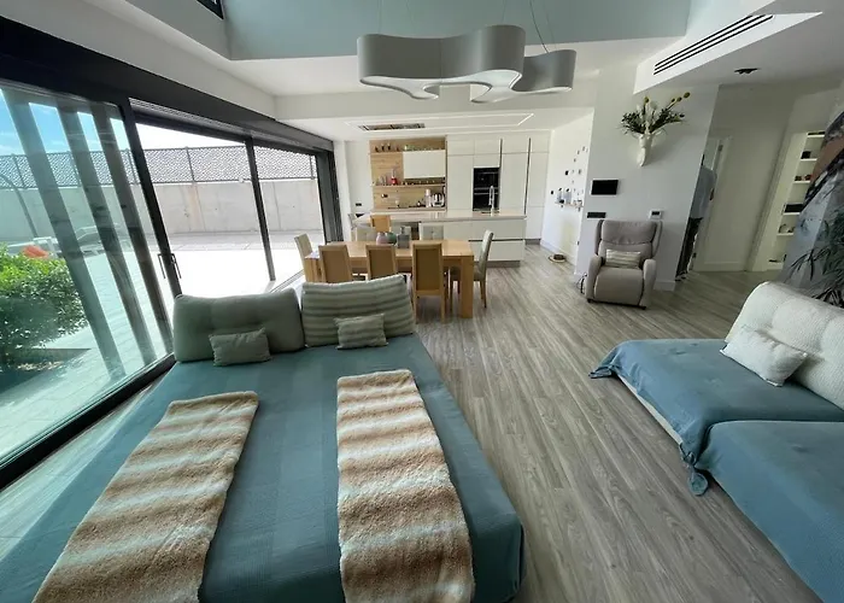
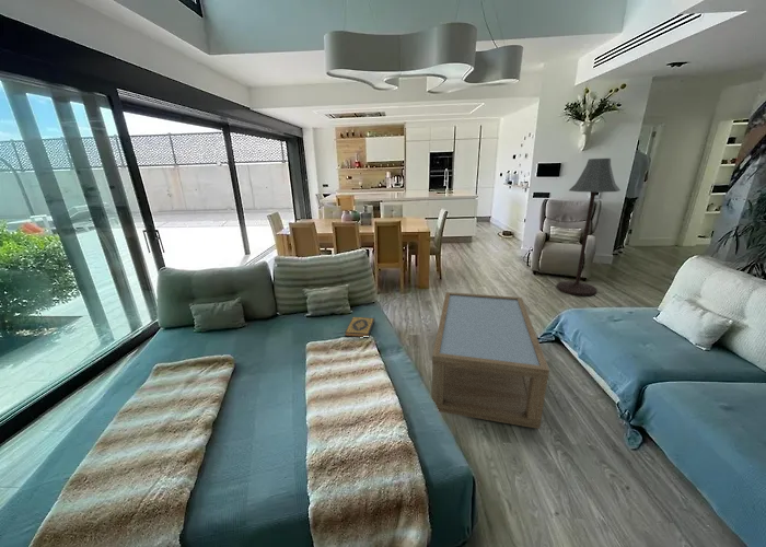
+ coffee table (483, 346)
+ floor lamp (587, 228)
+ hardback book (360, 326)
